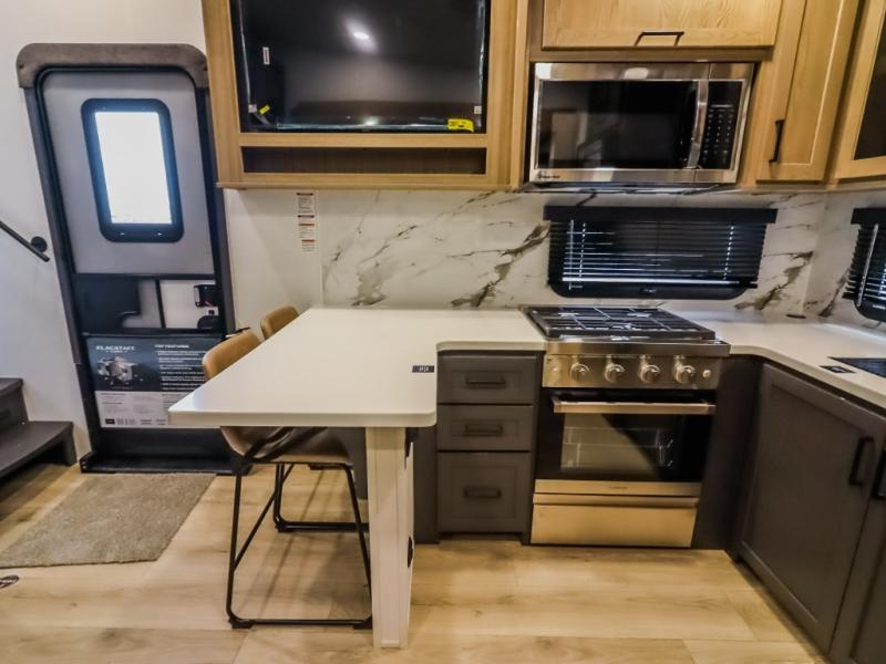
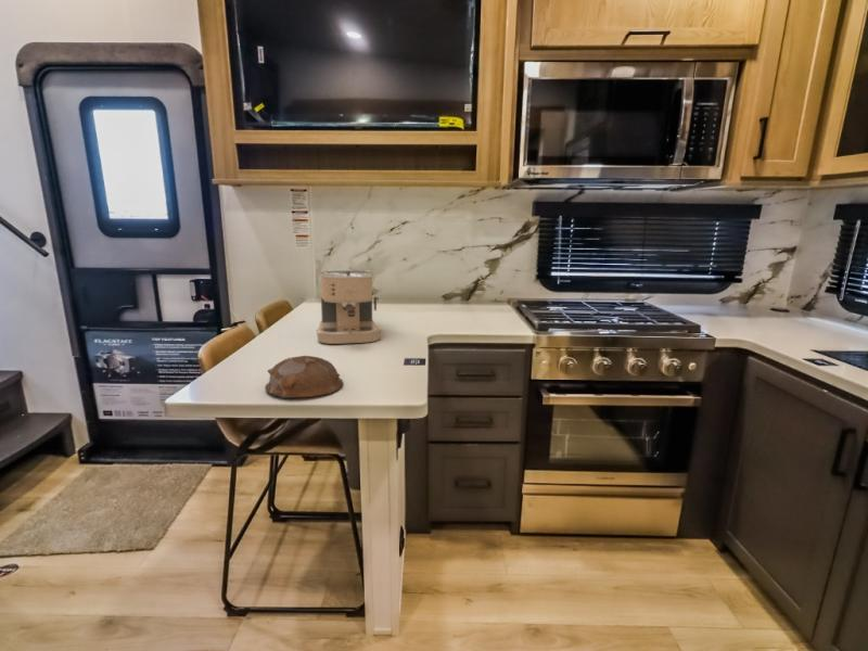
+ coffee maker (347, 304)
+ bowl (304, 372)
